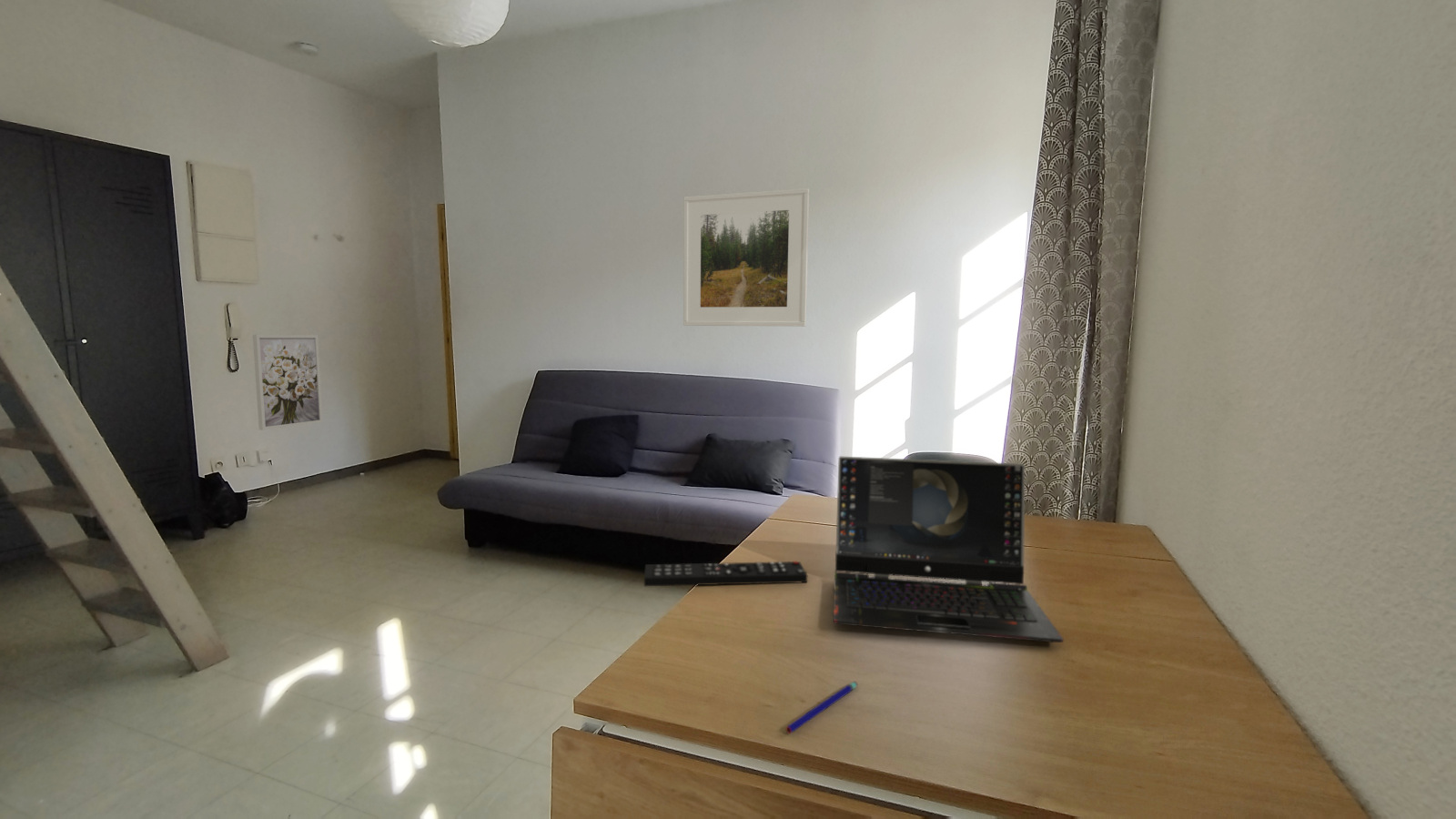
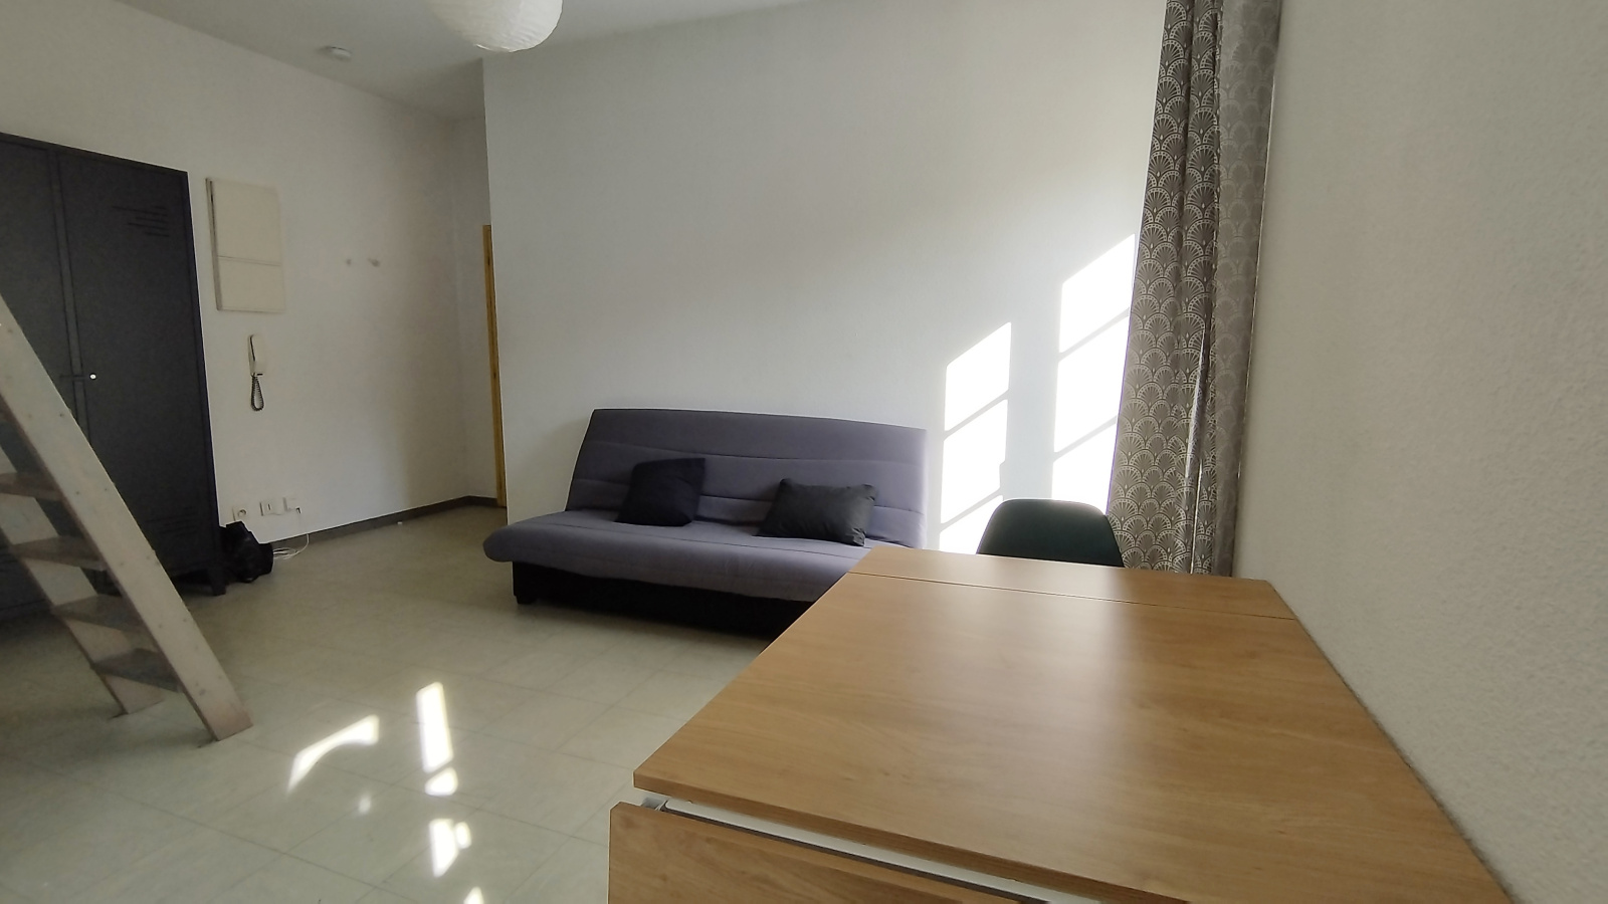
- pen (824, 705)
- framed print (743, 260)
- laptop computer (936, 541)
- remote control (725, 571)
- wall art (289, 380)
